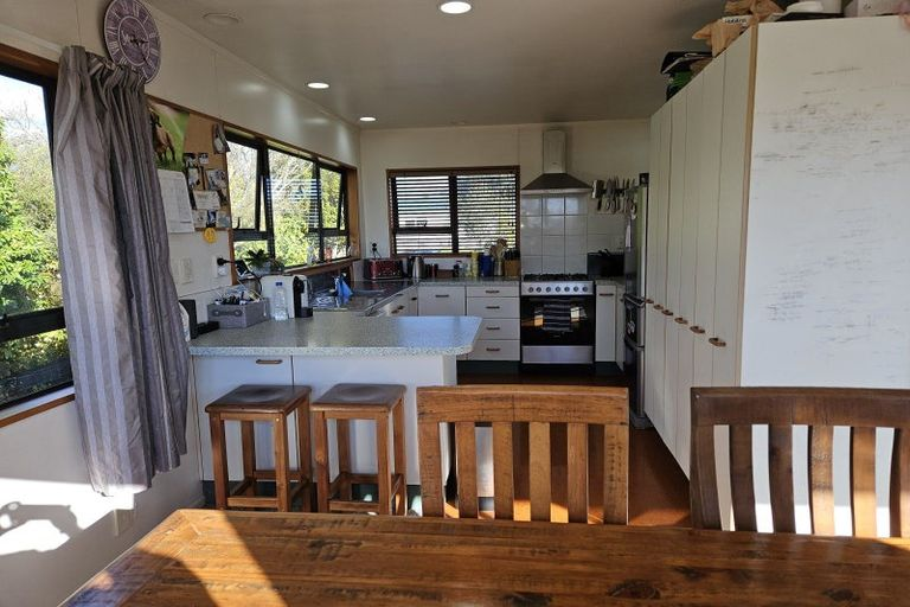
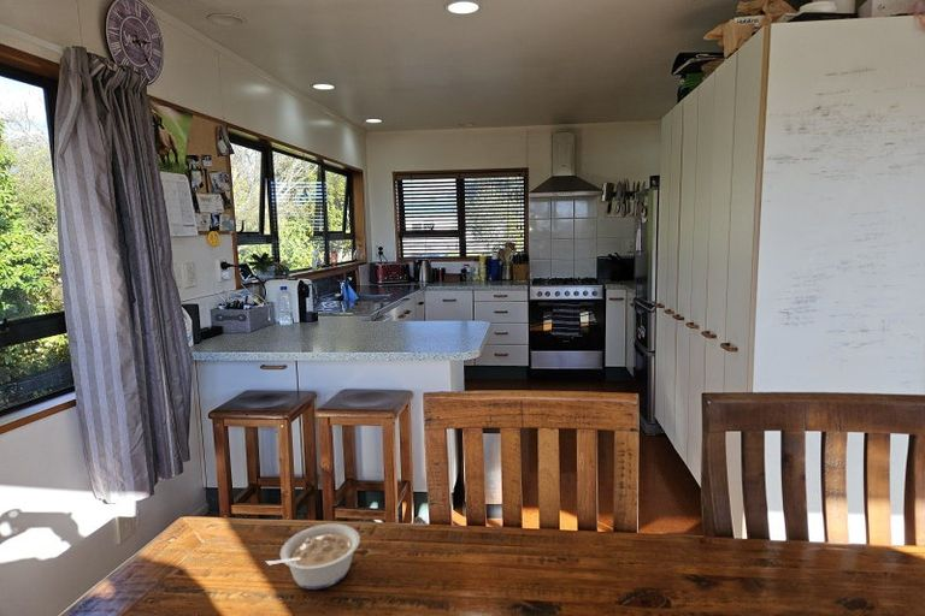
+ legume (319, 557)
